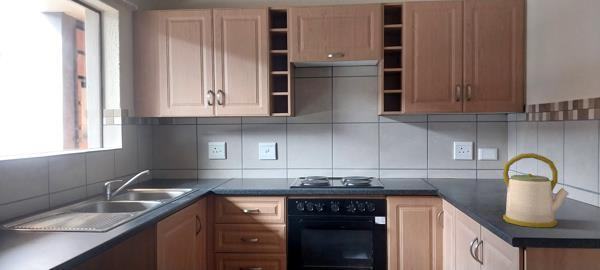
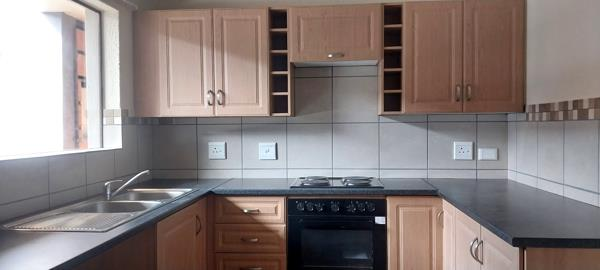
- kettle (534, 187)
